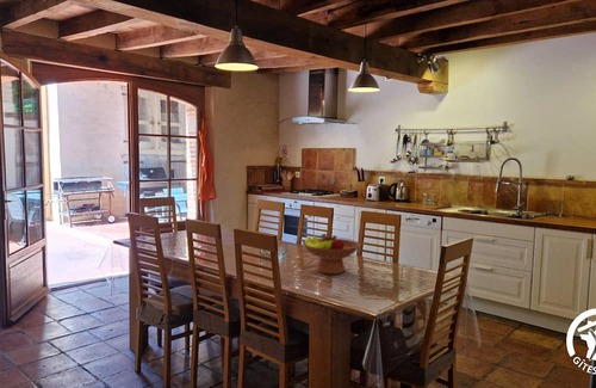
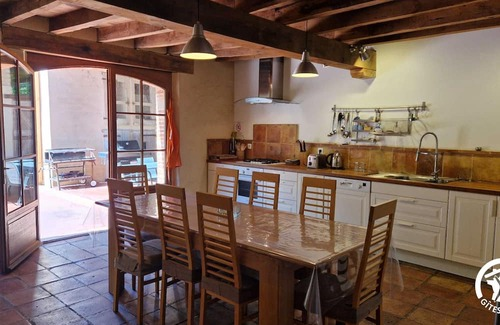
- fruit bowl (330, 251)
